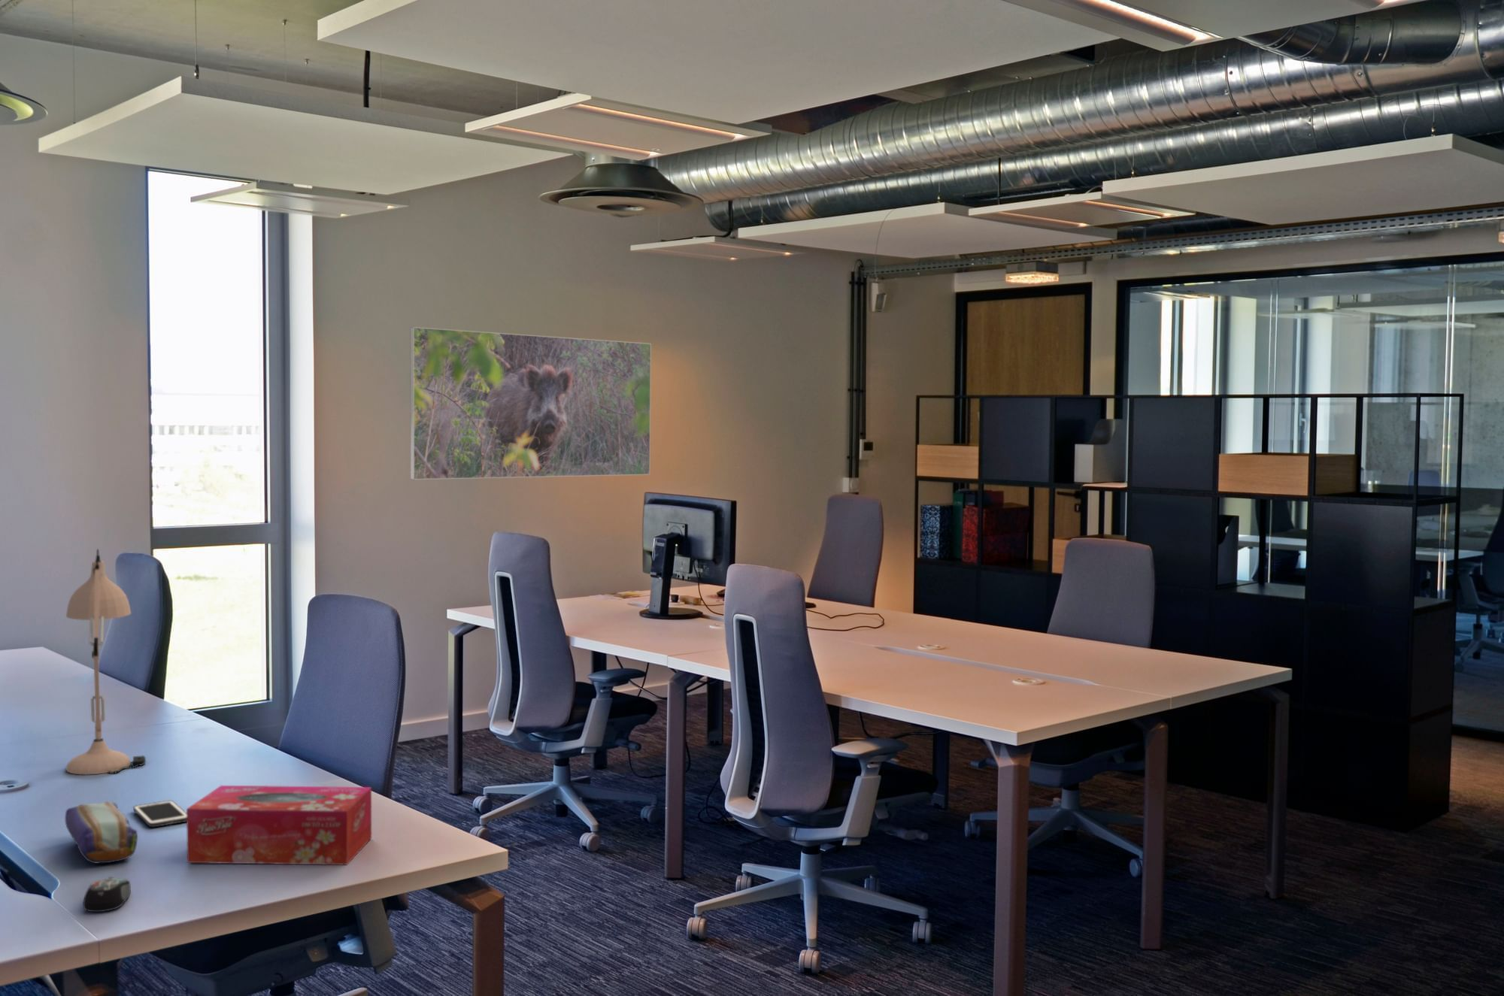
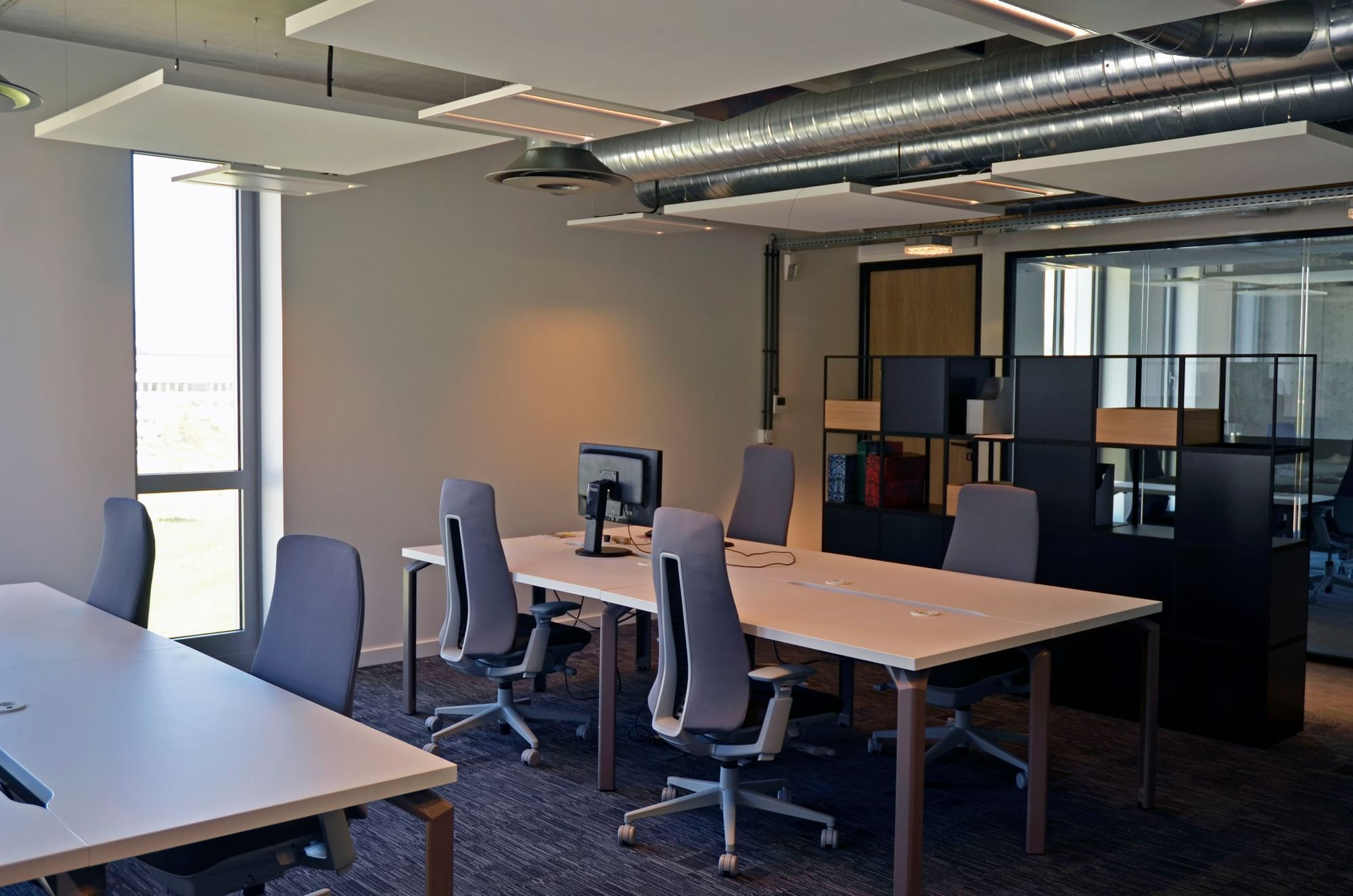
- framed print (539, 406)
- cell phone (161, 814)
- computer mouse (107, 890)
- pencil case (100, 830)
- desk lamp (99, 656)
- tissue box (282, 824)
